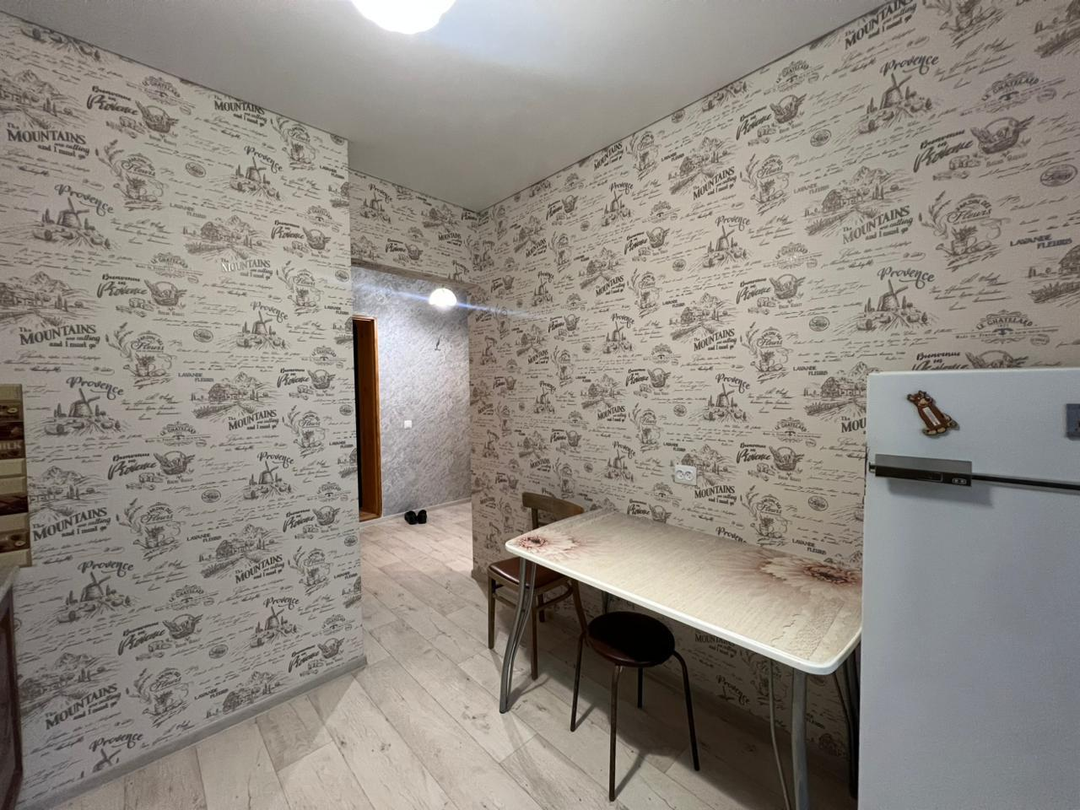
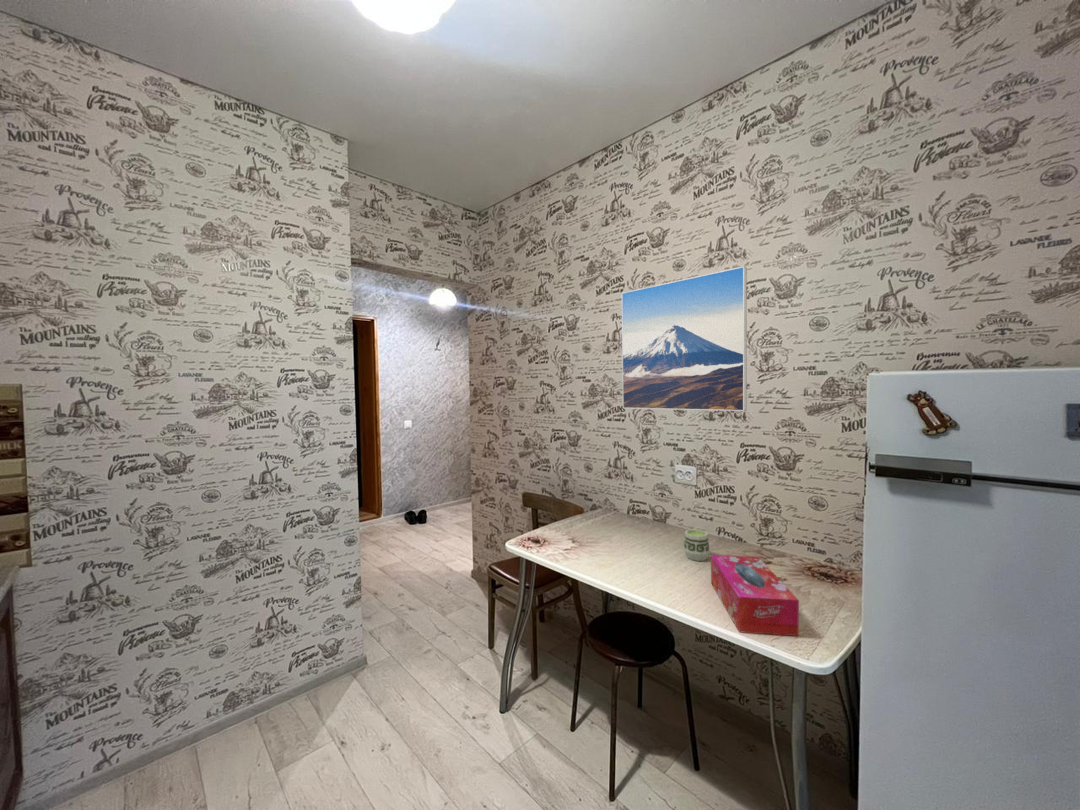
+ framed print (677, 345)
+ tissue box (749, 590)
+ cup (696, 545)
